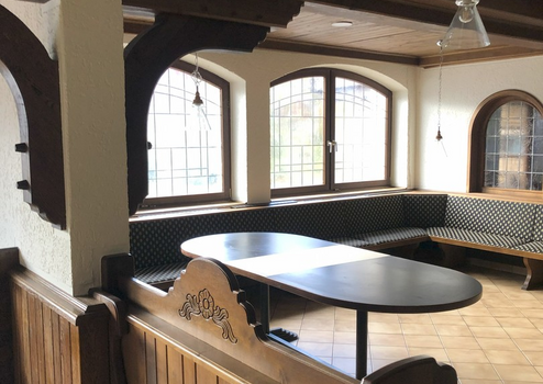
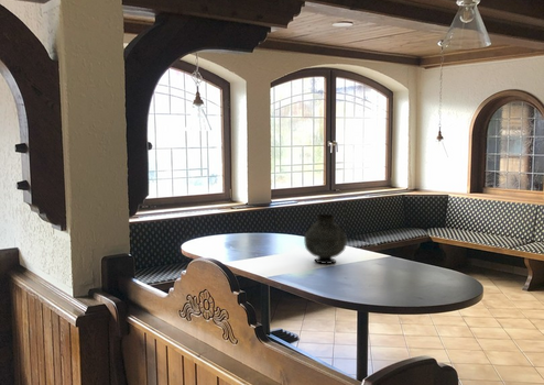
+ vase (325, 238)
